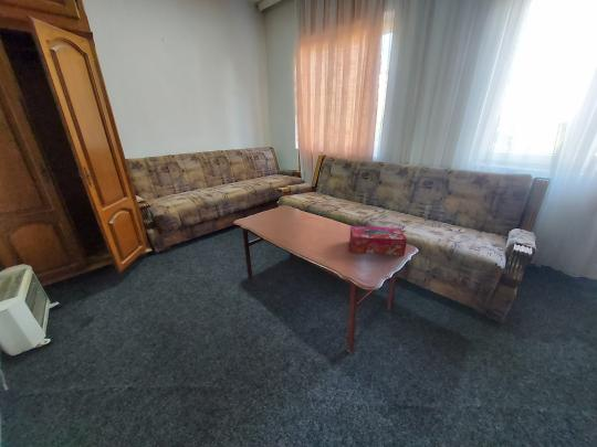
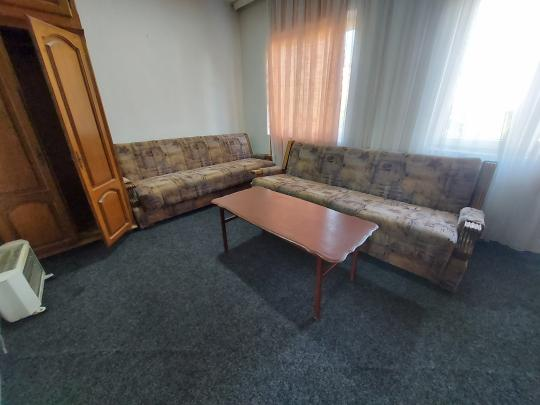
- tissue box (376, 240)
